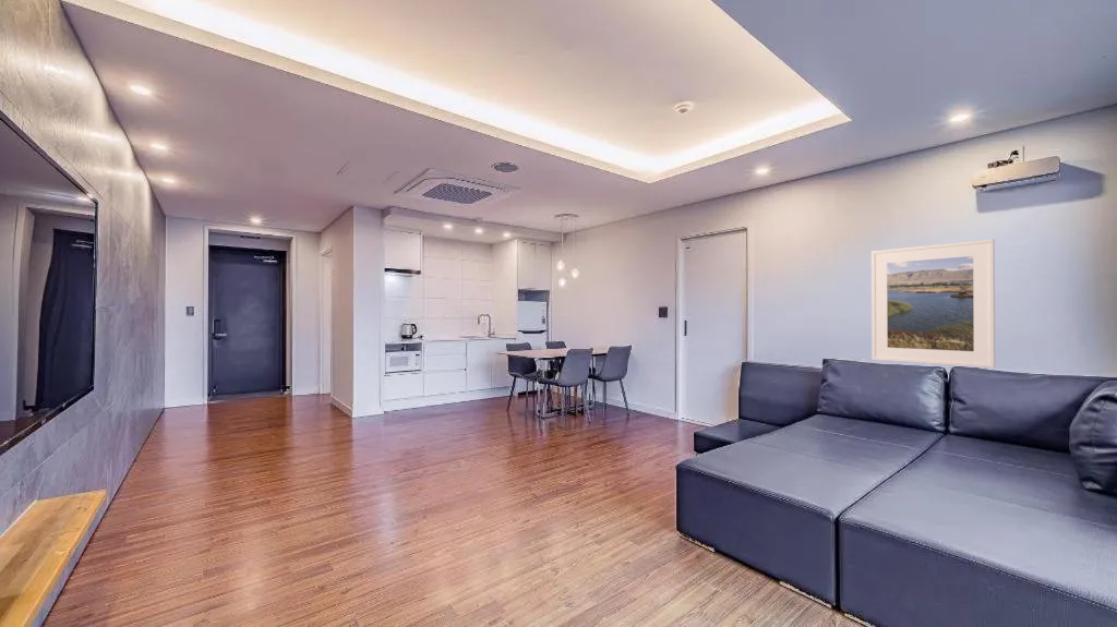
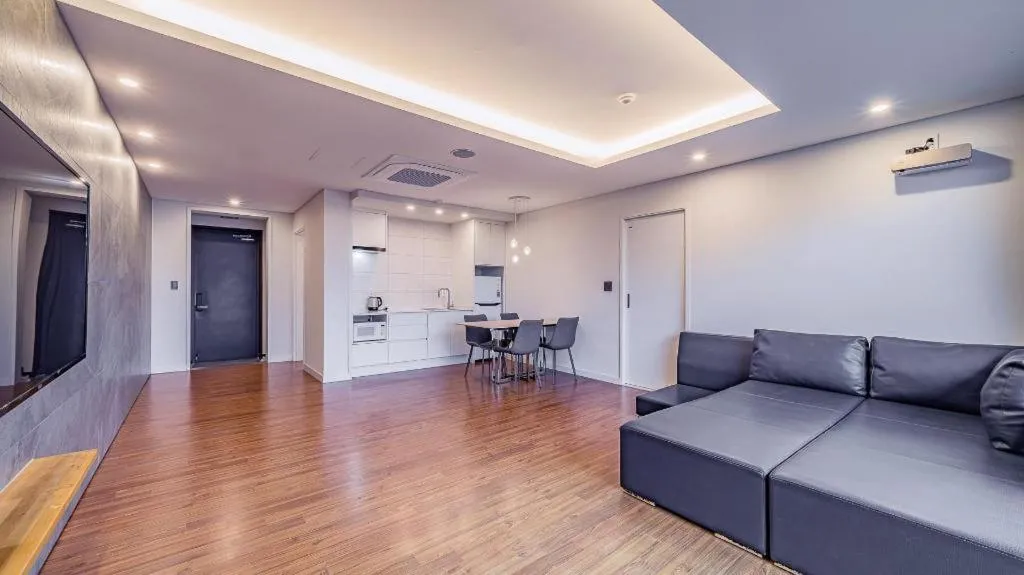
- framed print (927, 304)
